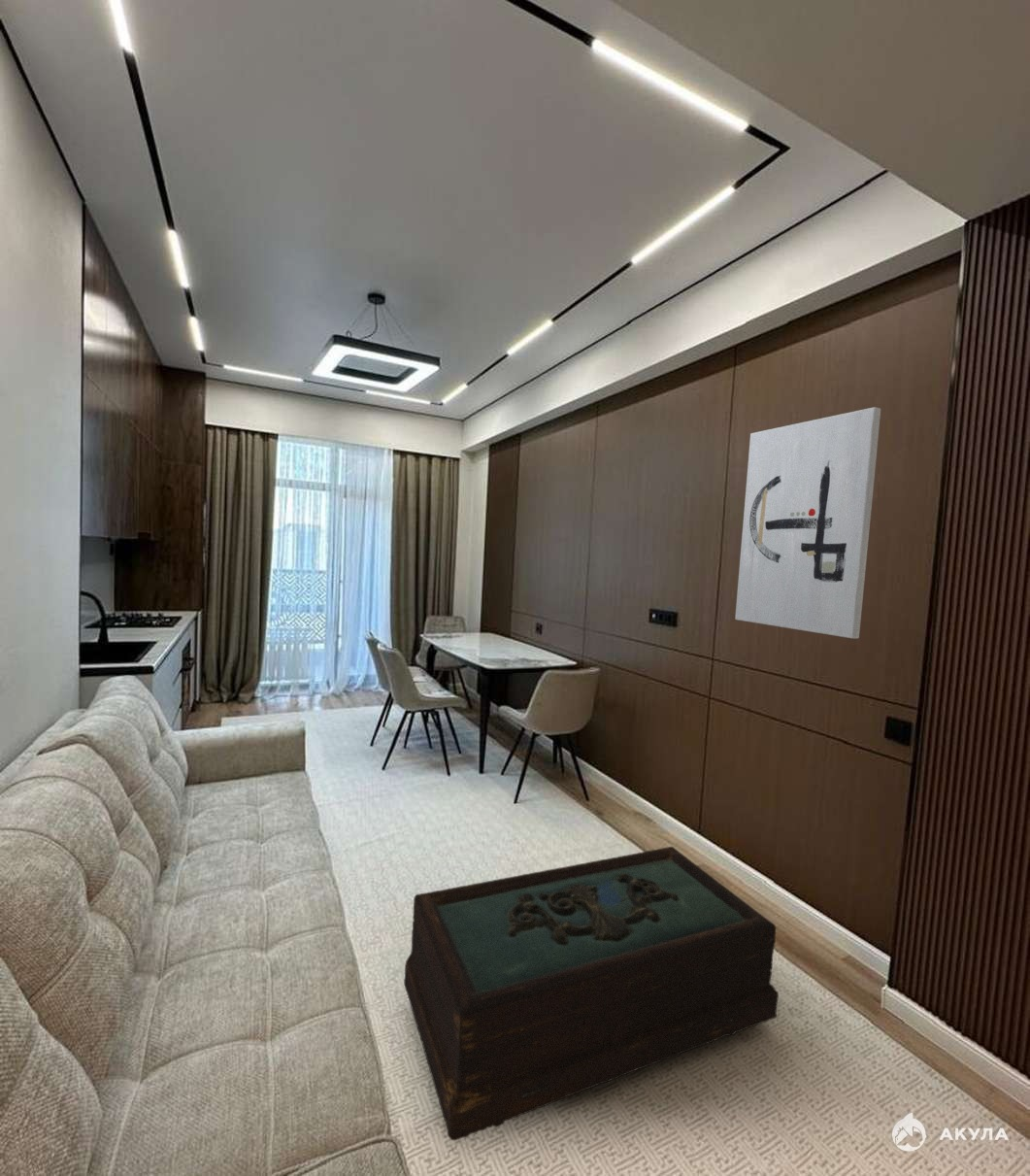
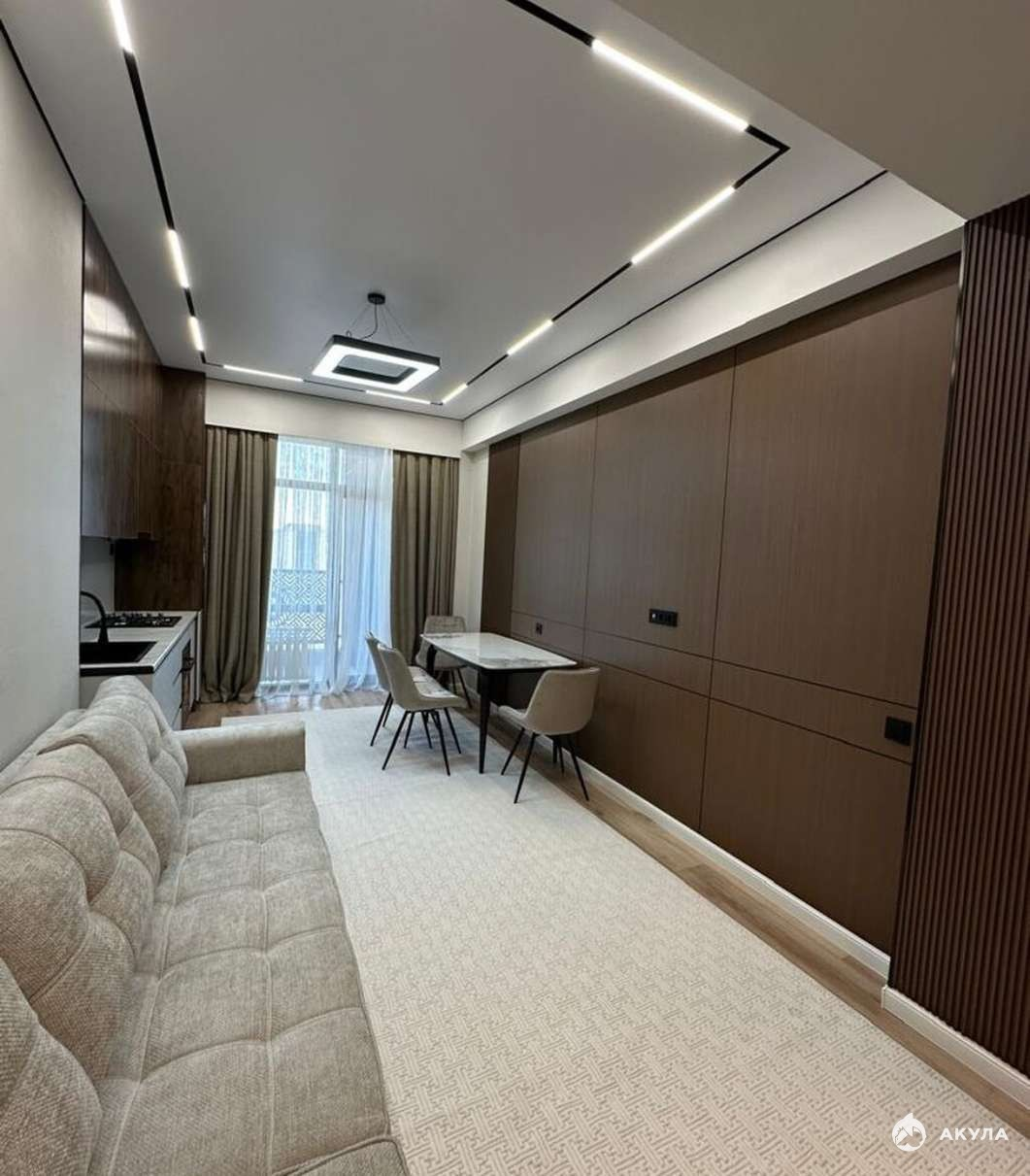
- wall art (800, 525)
- coffee table (590, 960)
